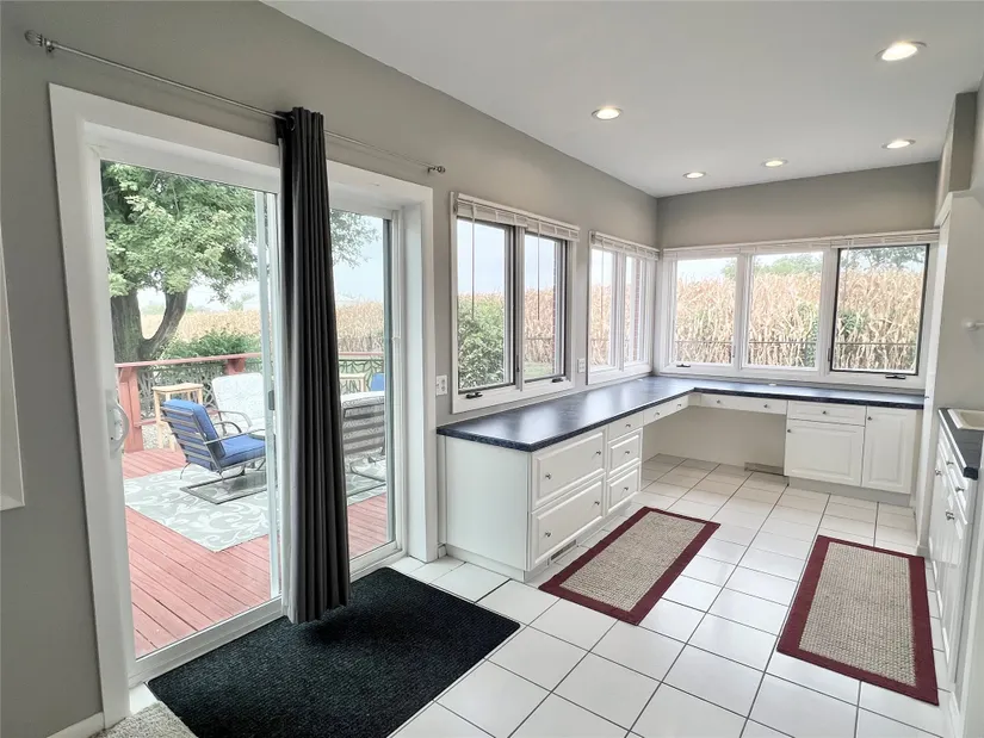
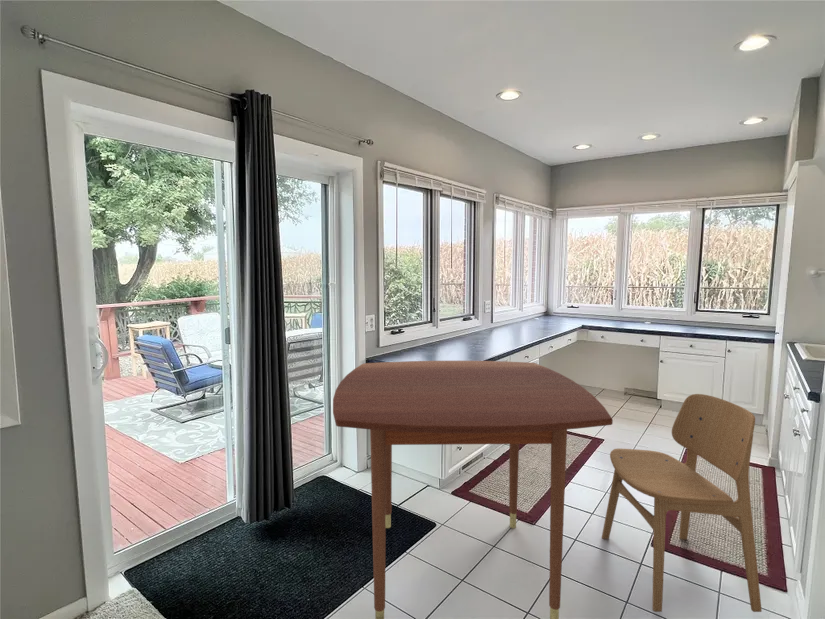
+ dining chair (675, 488)
+ dining table (458, 443)
